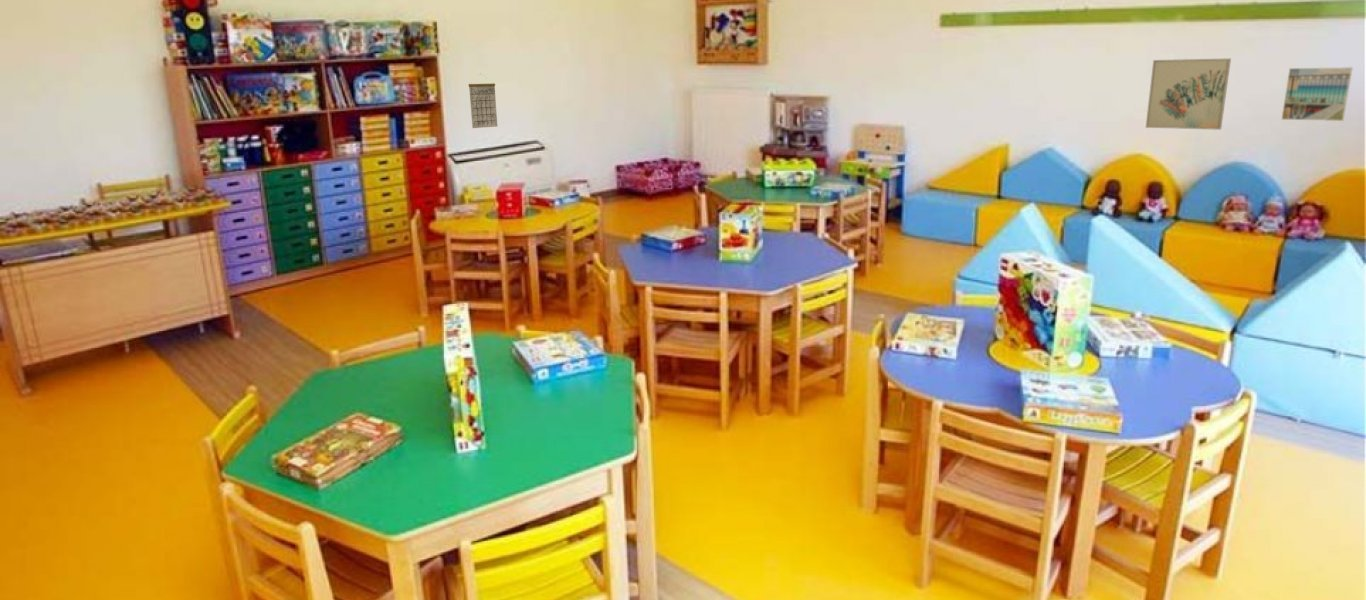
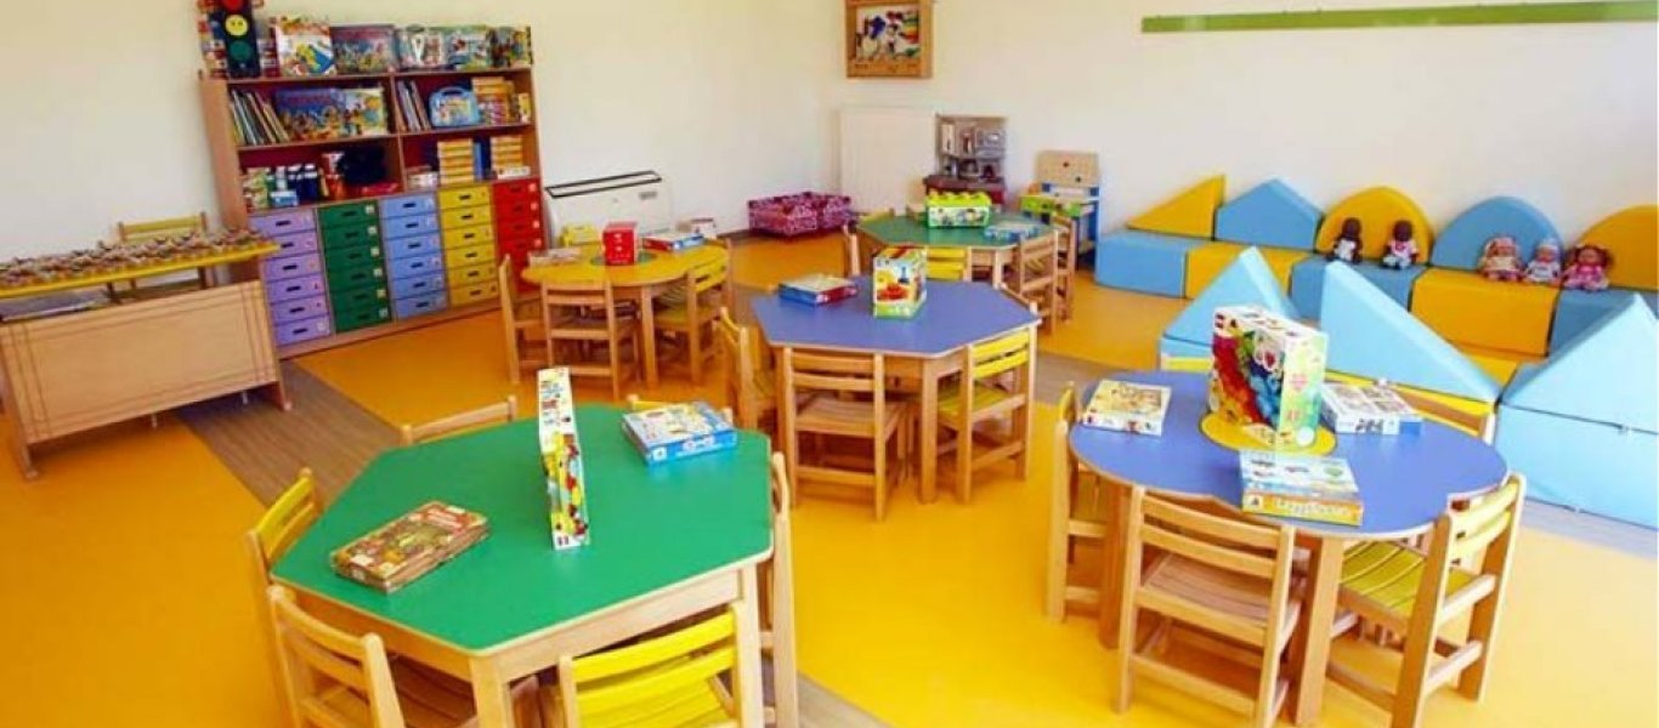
- wall art (1186, 94)
- calendar (483, 100)
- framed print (1316, 94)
